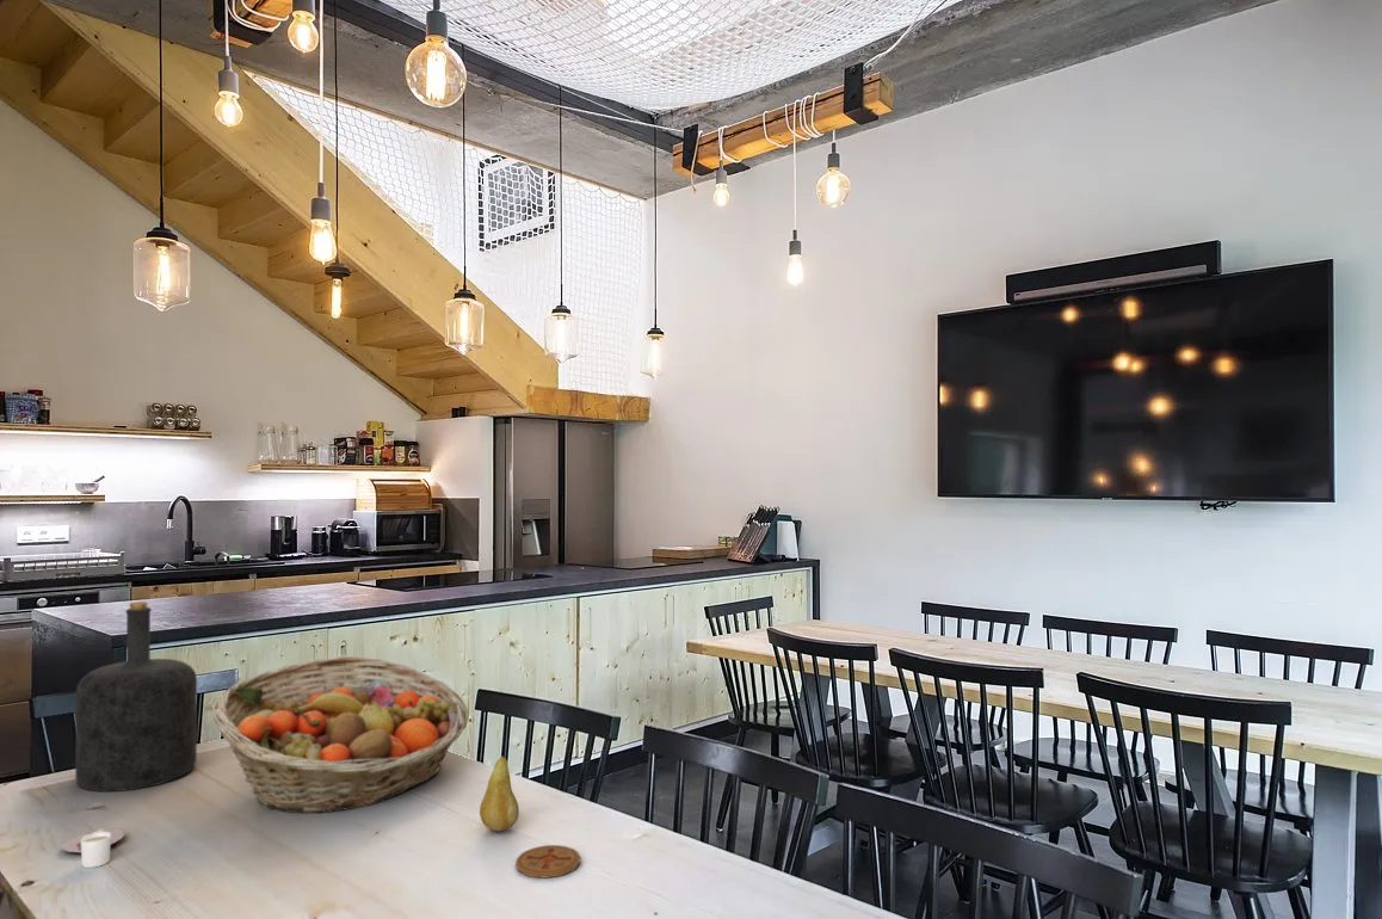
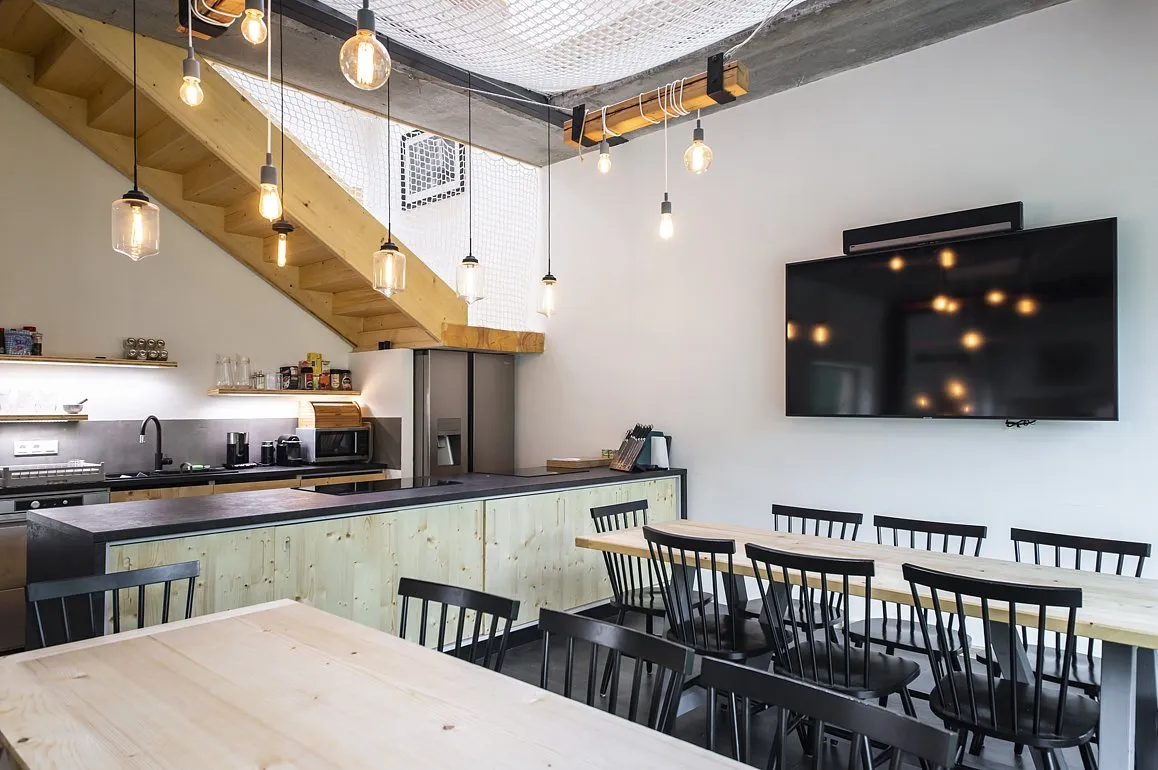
- fruit basket (347, 727)
- cocoa (95, 837)
- fruit (499, 794)
- bottle (137, 687)
- coaster (548, 861)
